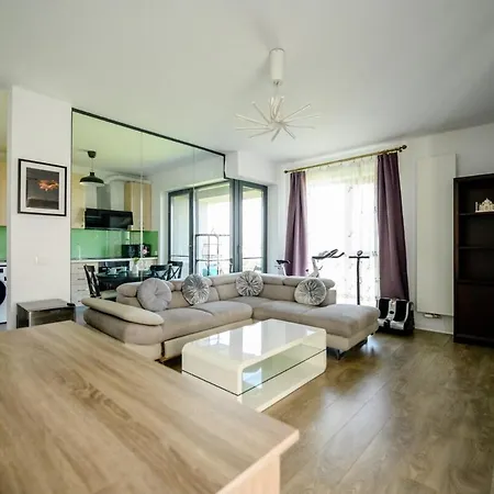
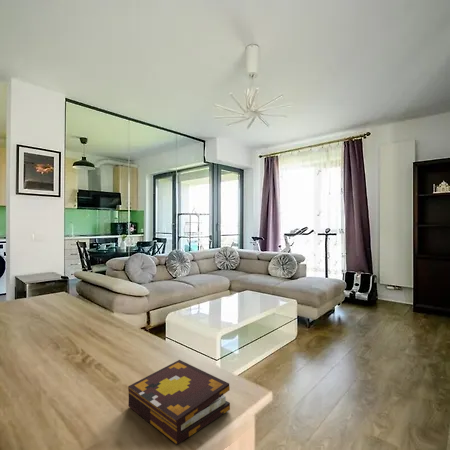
+ book (178, 395)
